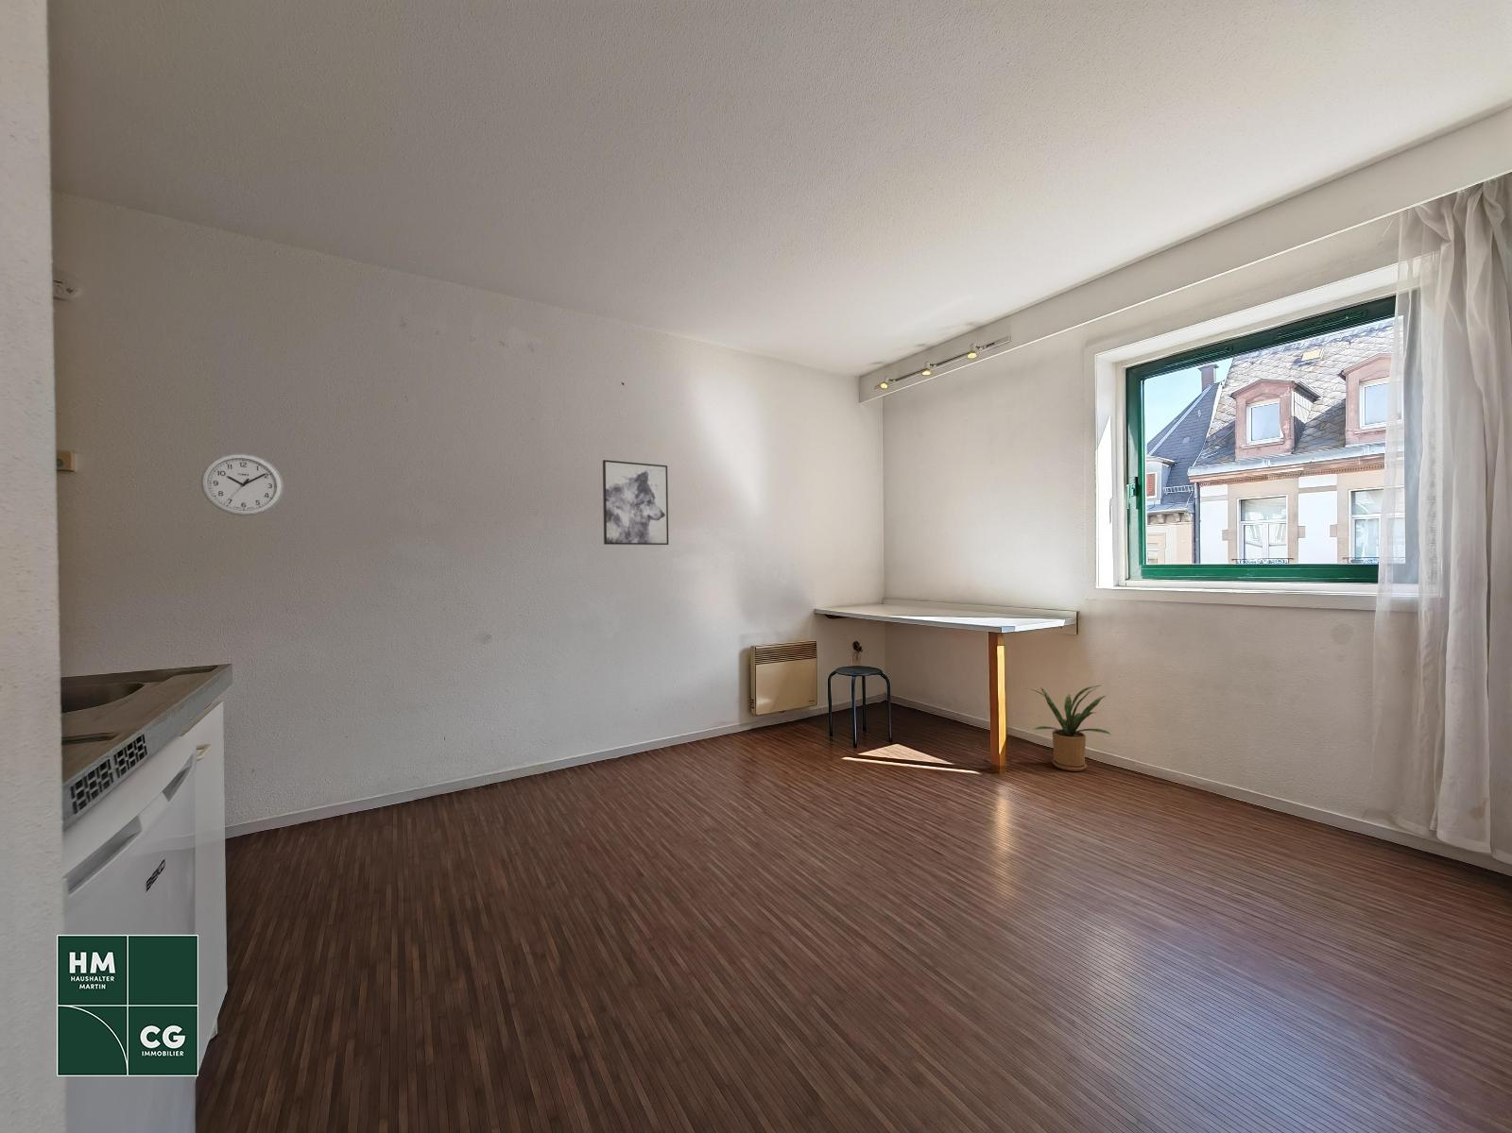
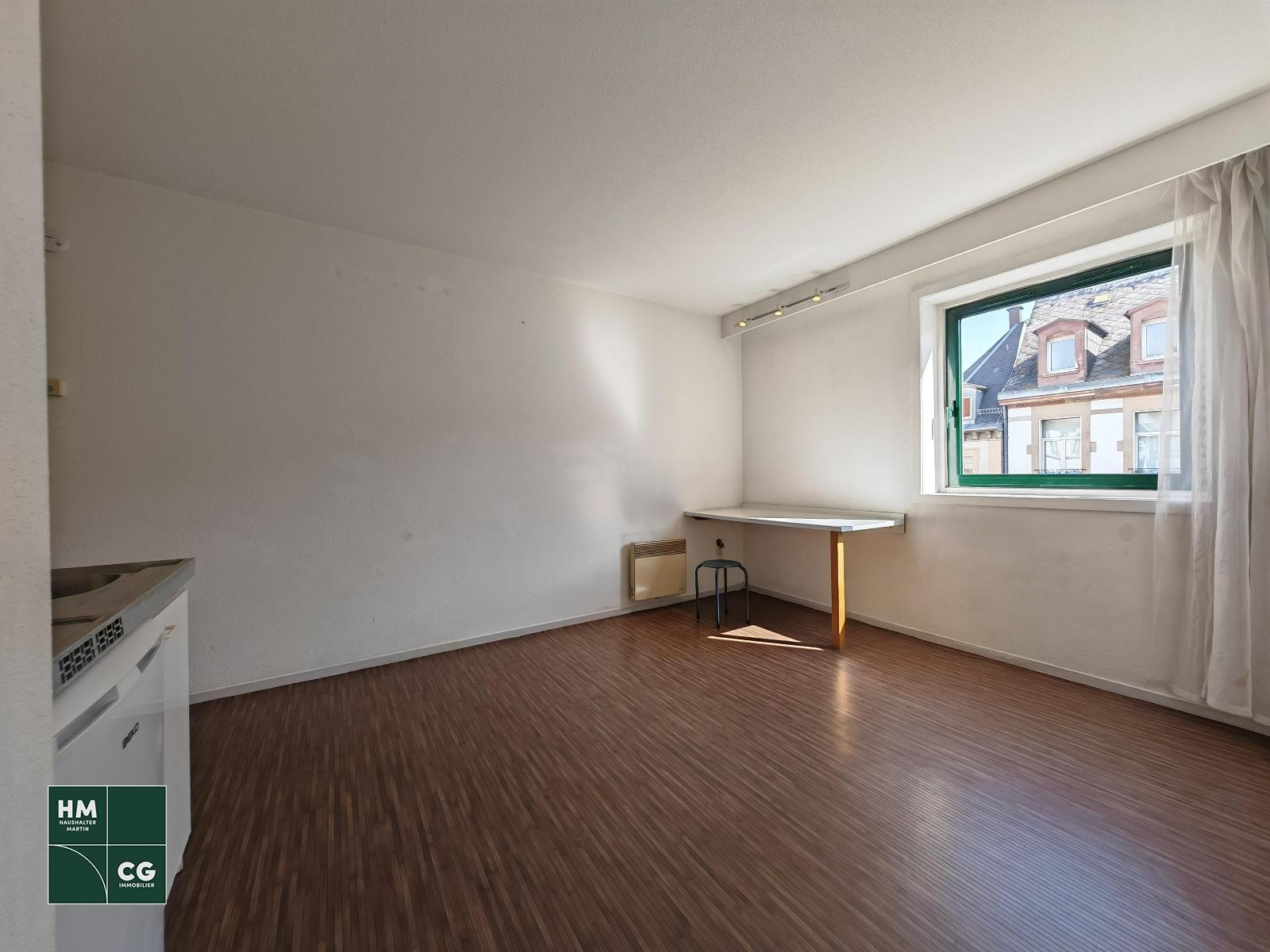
- wall art (636, 503)
- wall clock (243, 484)
- house plant (1070, 724)
